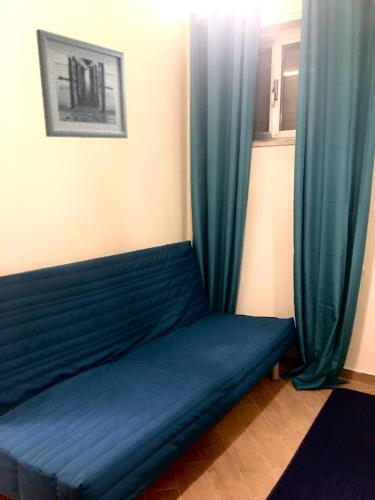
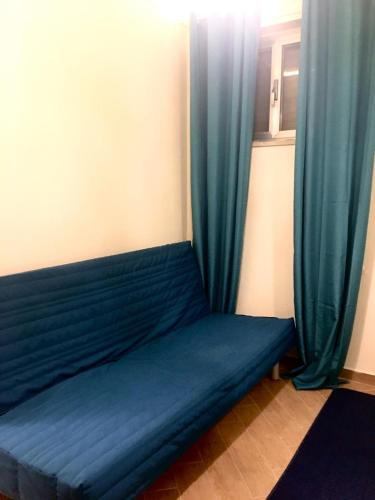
- wall art (88, 91)
